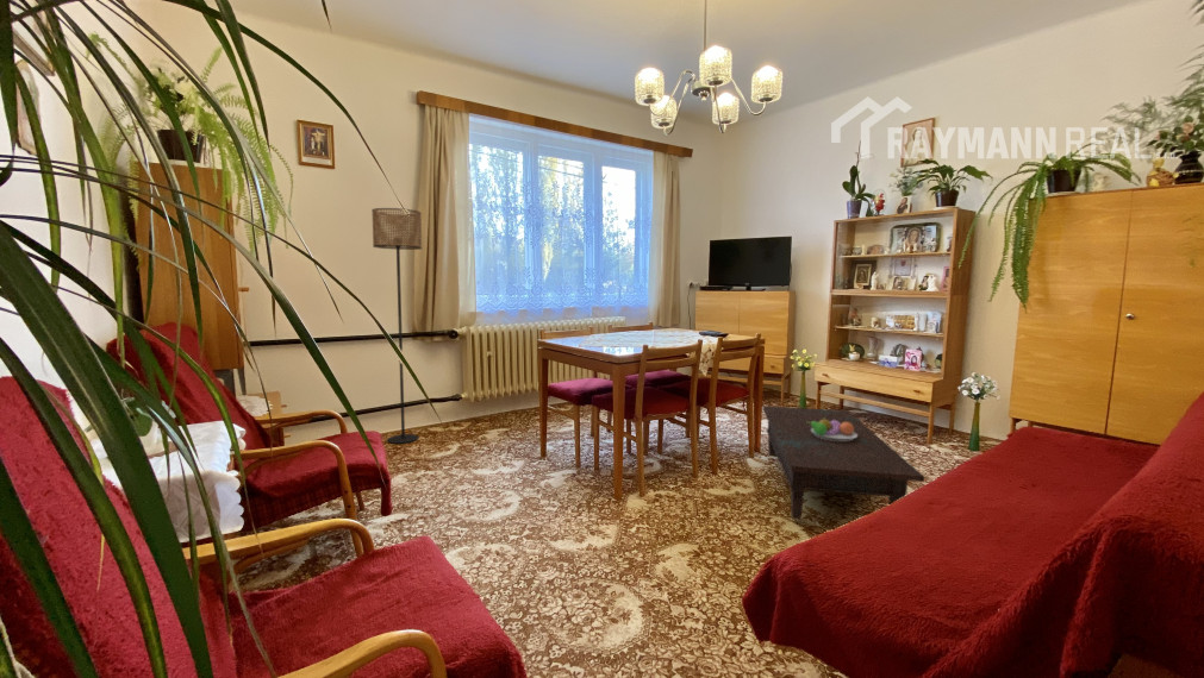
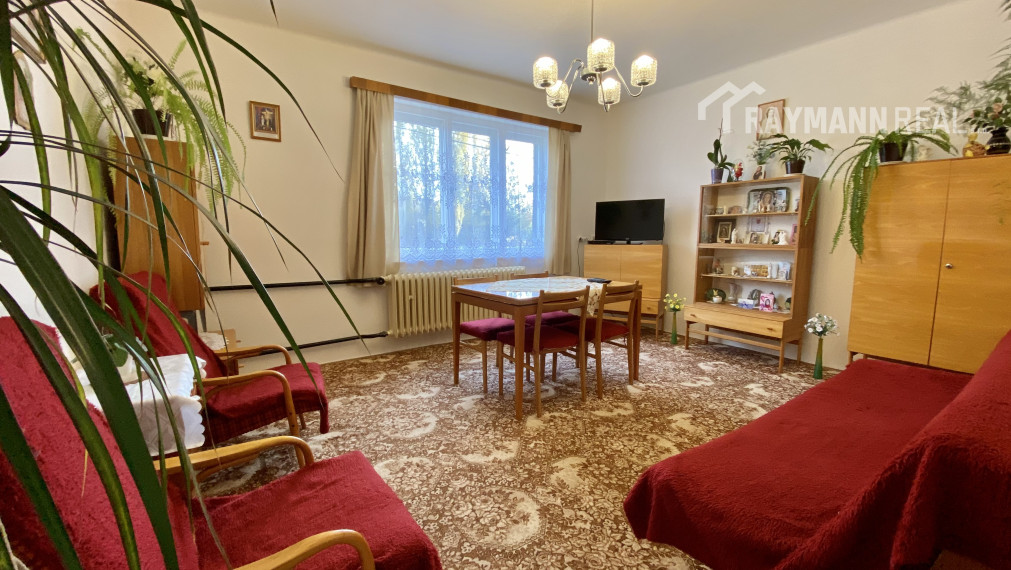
- fruit bowl (831, 427)
- floor lamp (400, 327)
- coffee table (823, 459)
